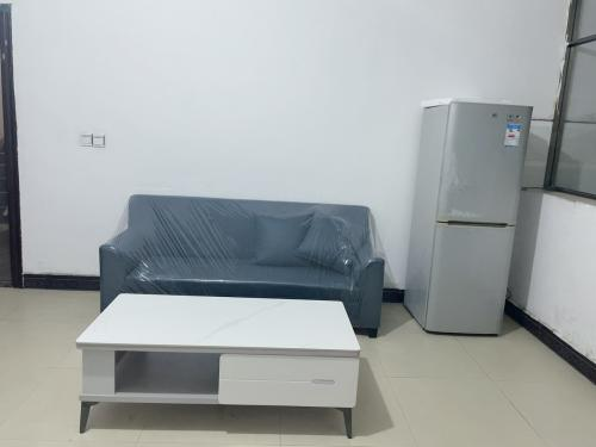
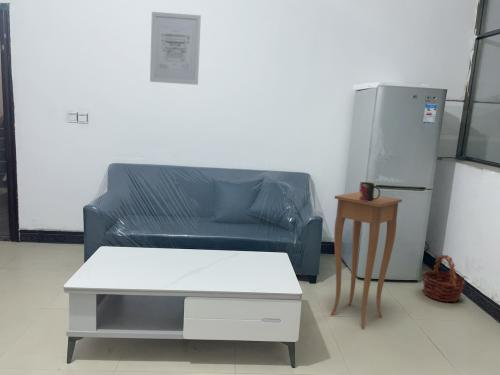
+ wall art (175, 48)
+ basket (443, 275)
+ side table (357, 257)
+ mug (369, 191)
